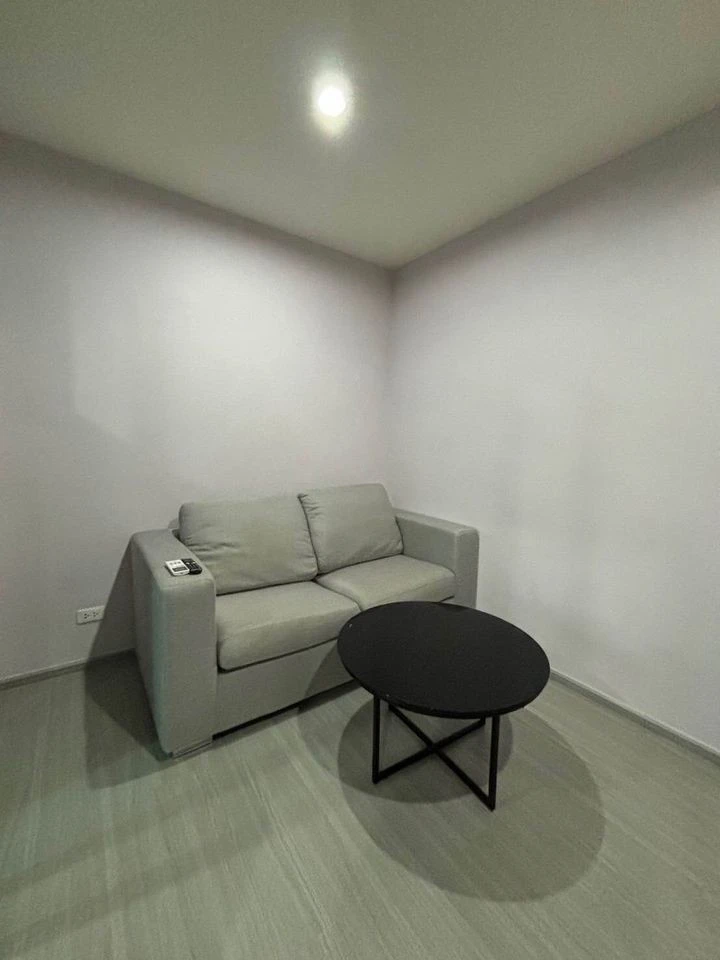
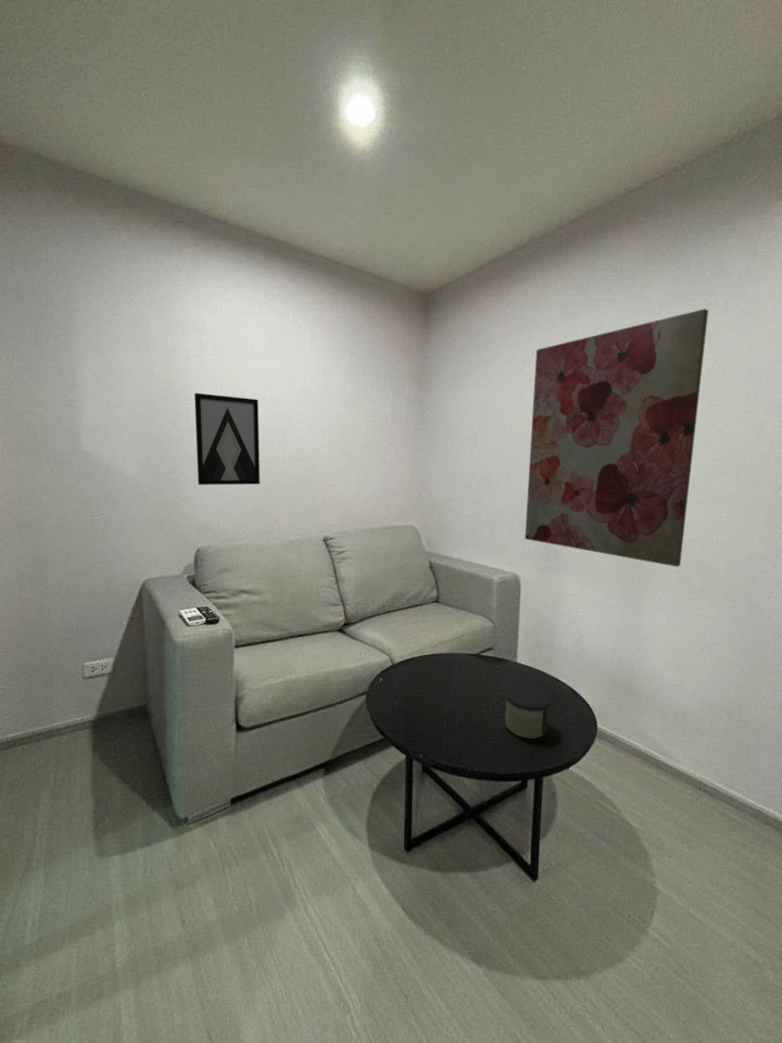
+ wall art (600, 444)
+ candle (526, 712)
+ wall art (228, 441)
